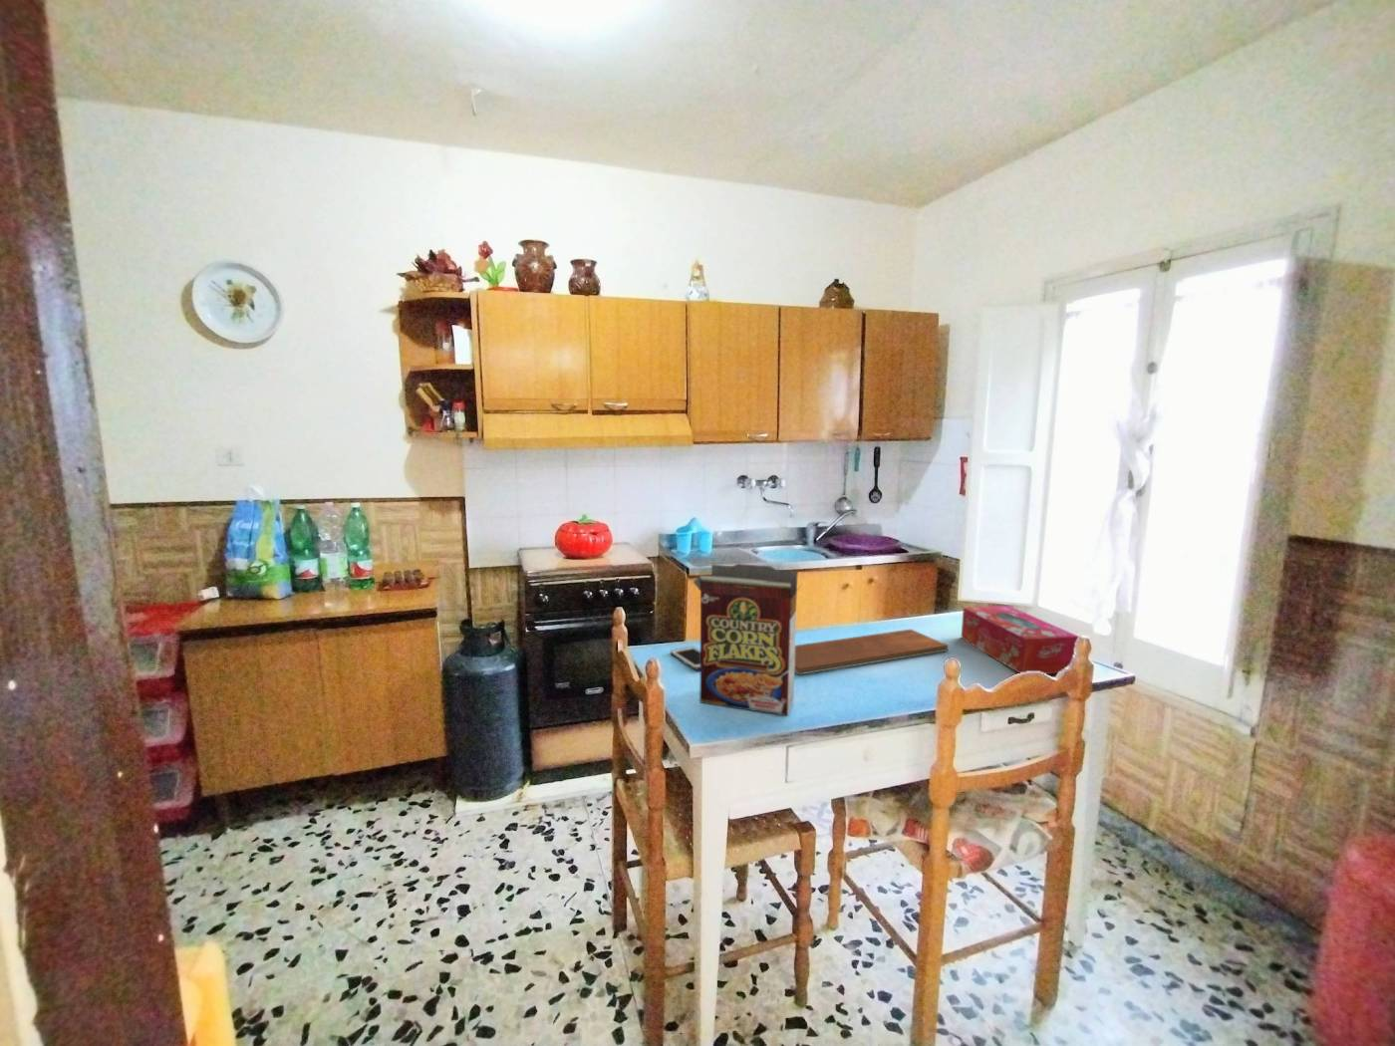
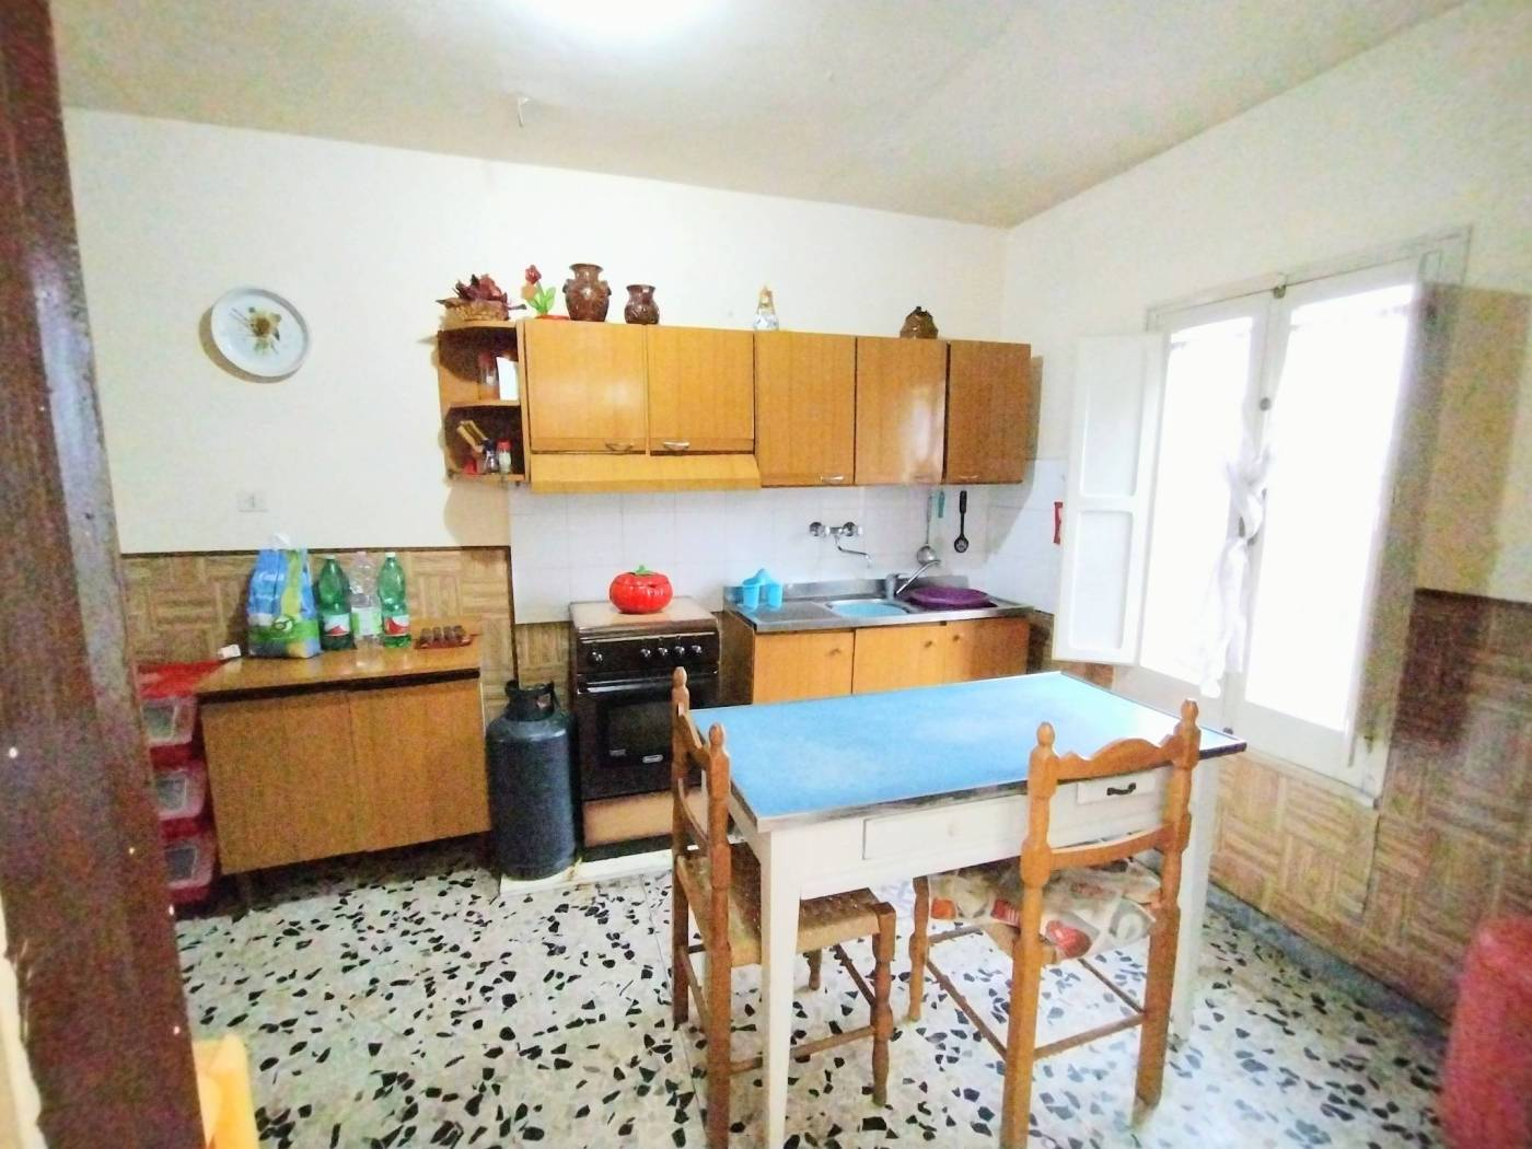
- tissue box (1014, 637)
- chopping board (859, 649)
- cereal box (746, 636)
- cell phone (693, 657)
